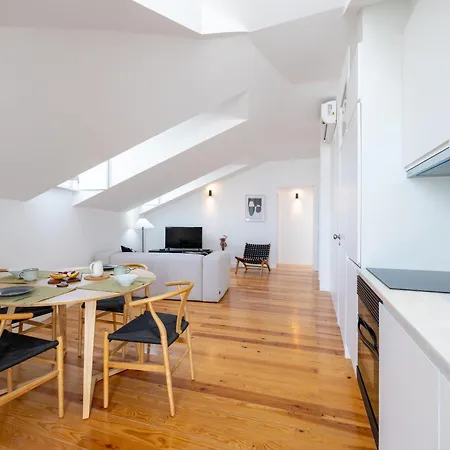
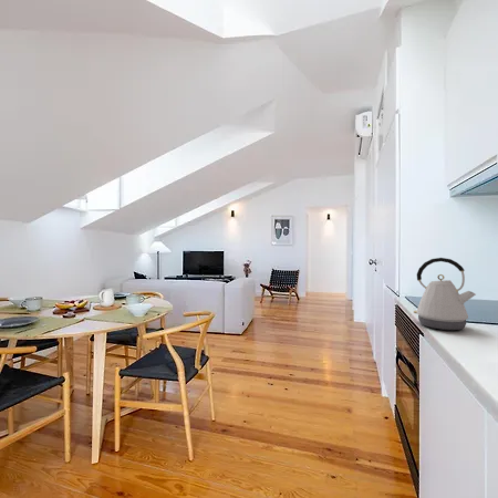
+ kettle (443, 291)
